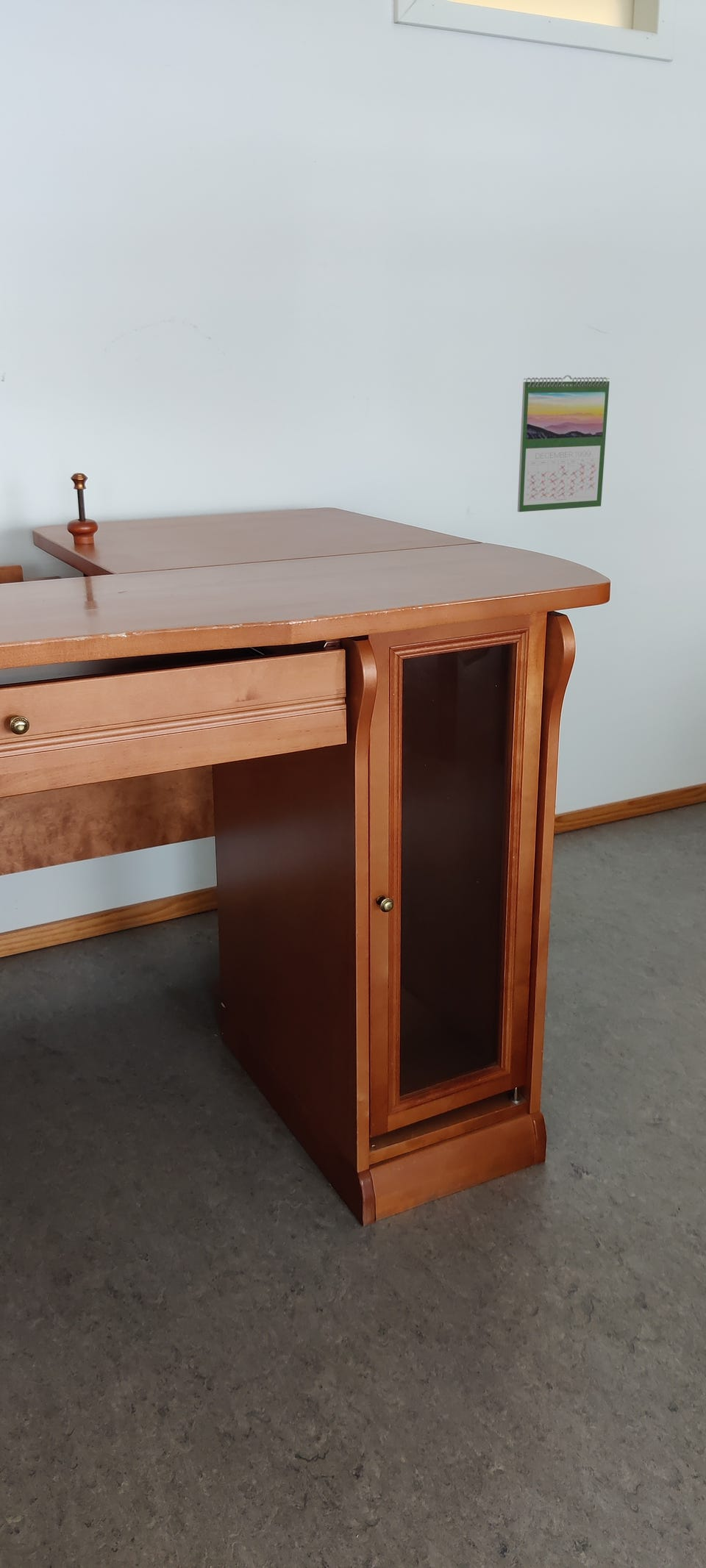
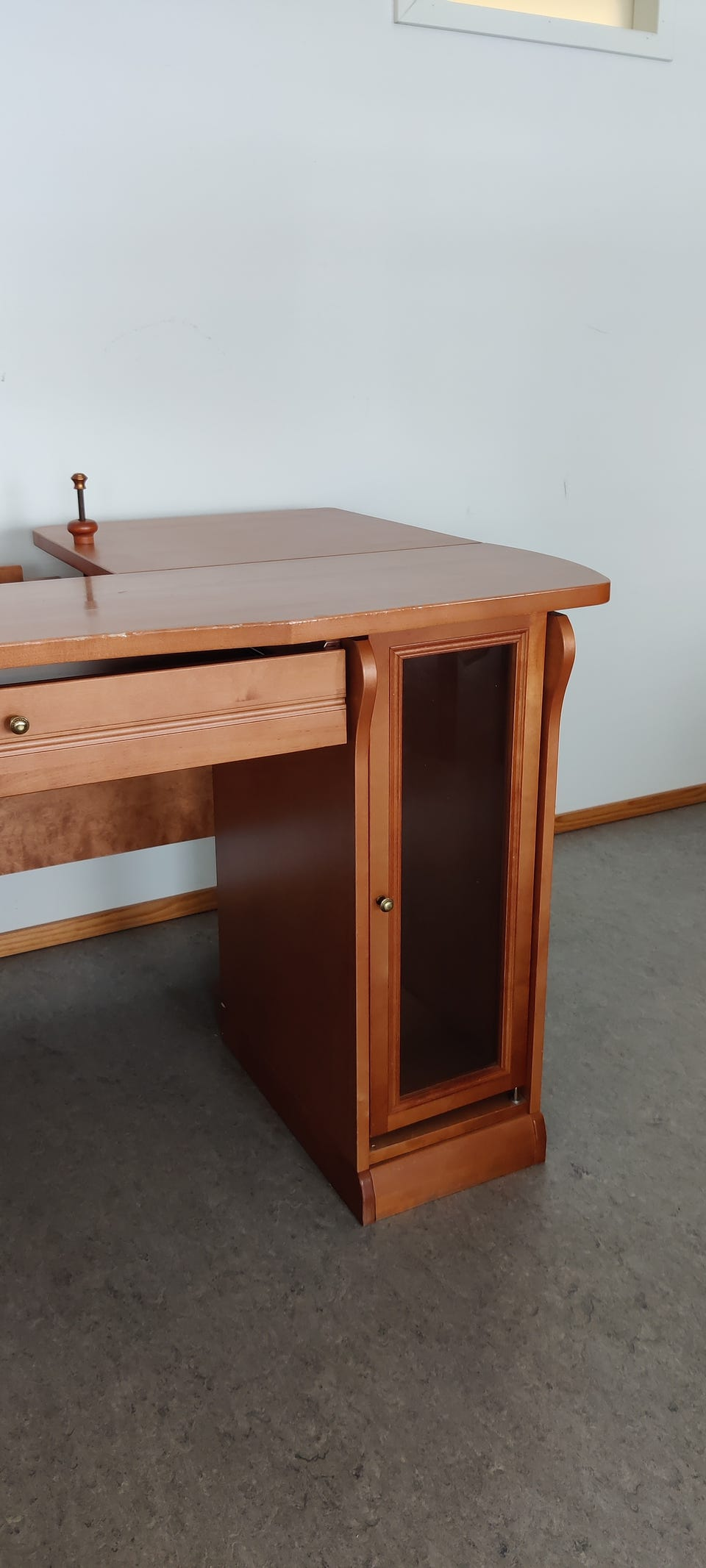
- calendar (563, 443)
